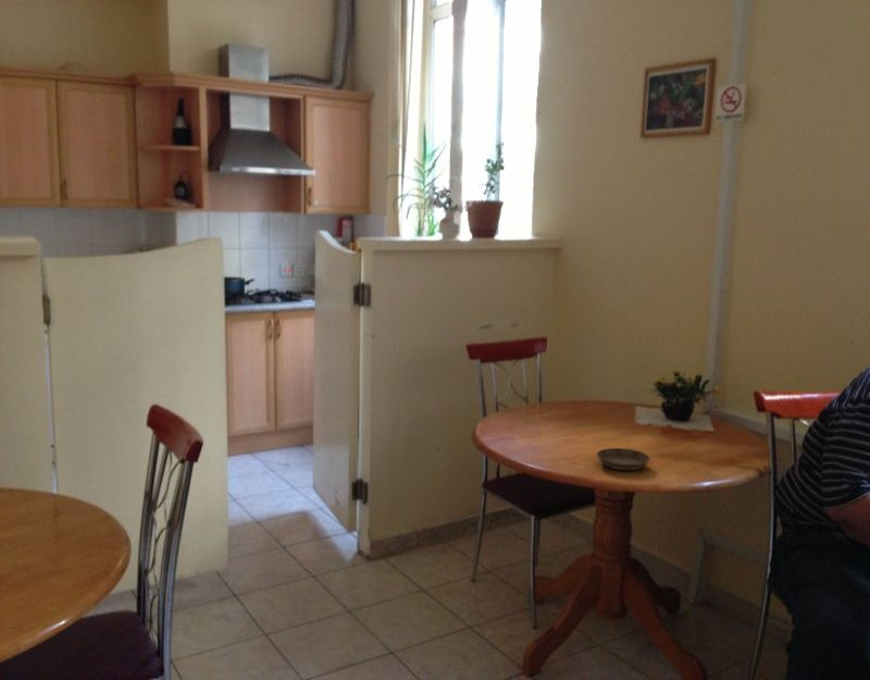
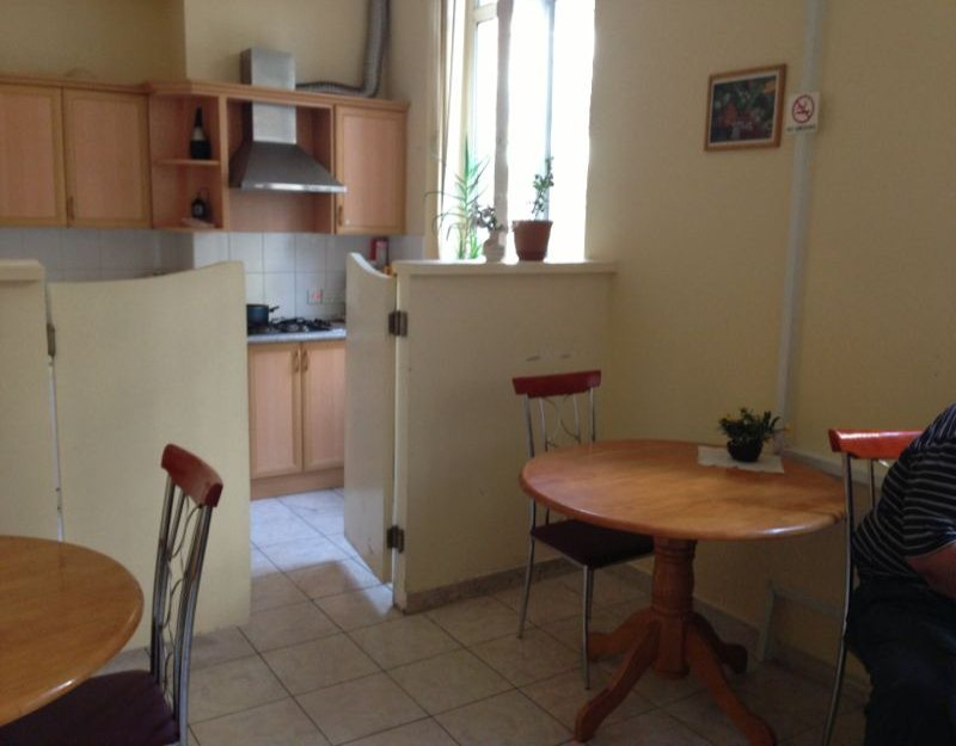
- saucer (622, 459)
